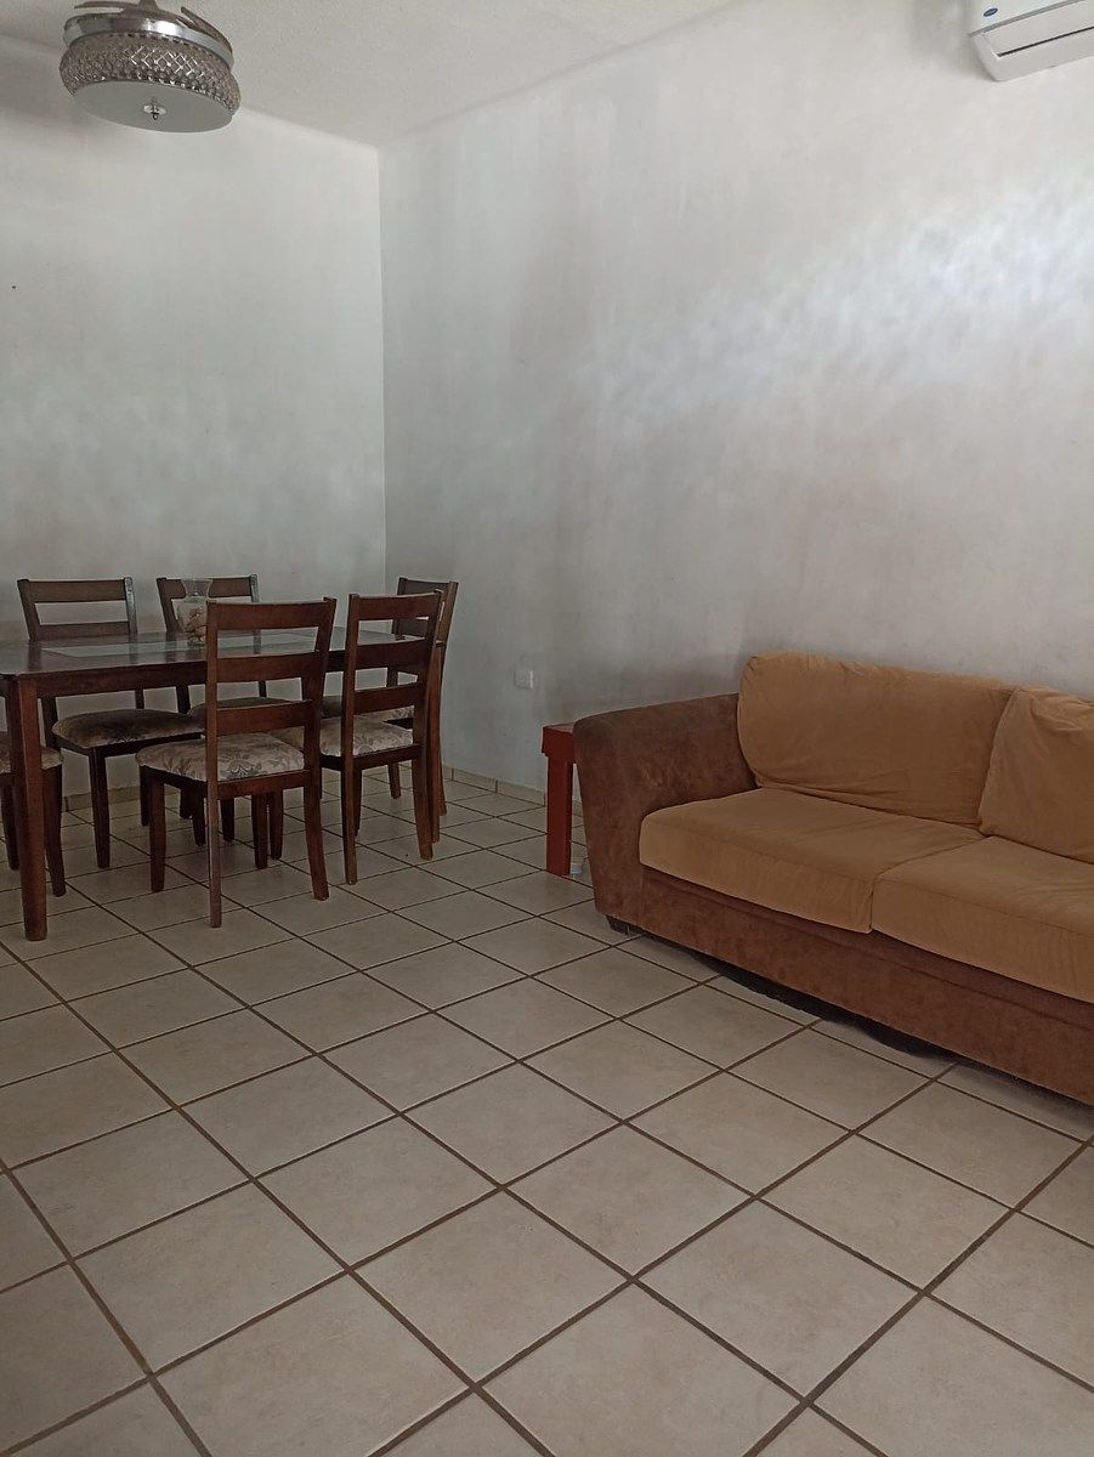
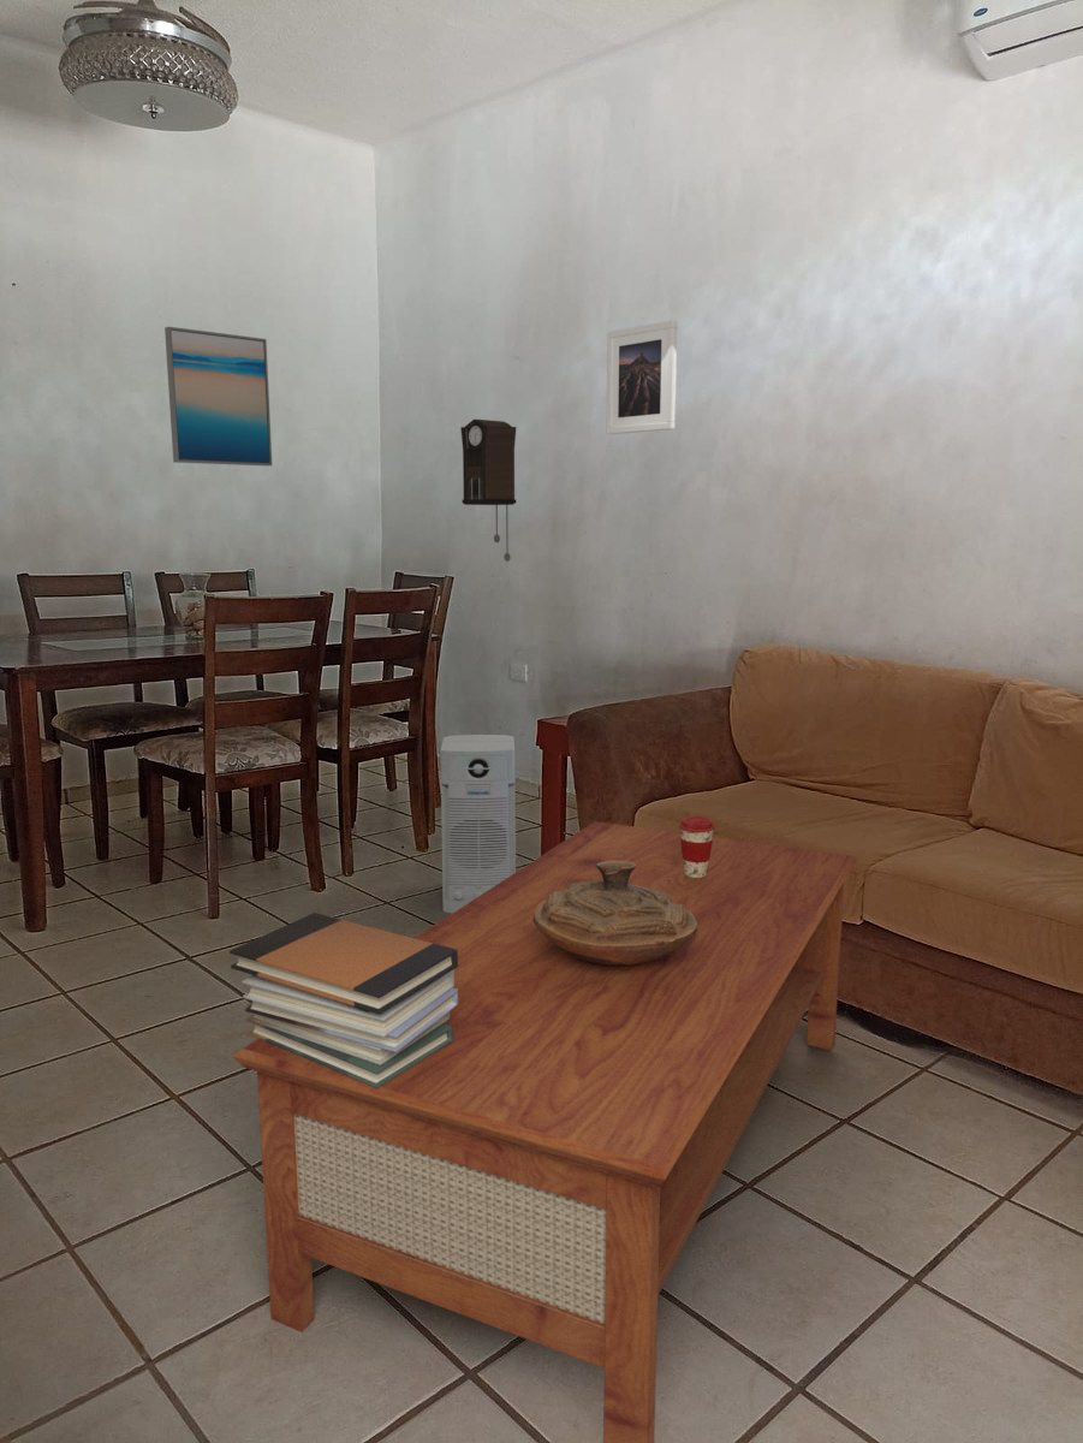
+ air purifier (478, 820)
+ wall art (220, 399)
+ pendulum clock (488, 491)
+ coffee cup (696, 845)
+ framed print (639, 379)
+ decorative bowl (614, 908)
+ book stack (347, 993)
+ coffee table (613, 1045)
